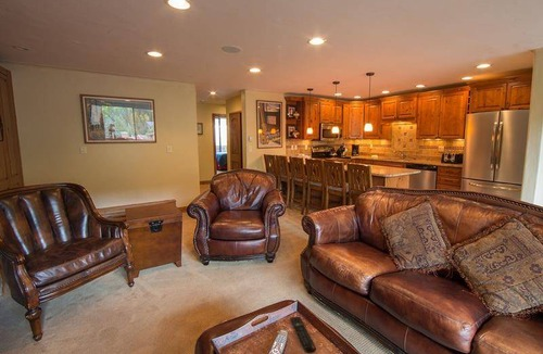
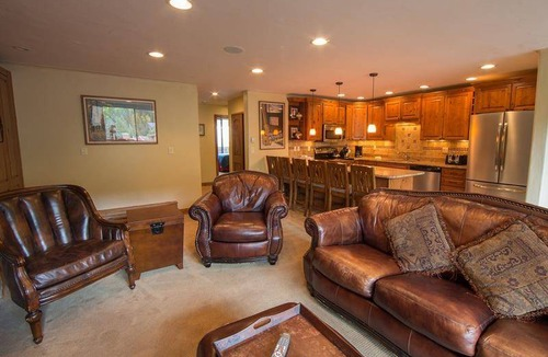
- remote control (302, 333)
